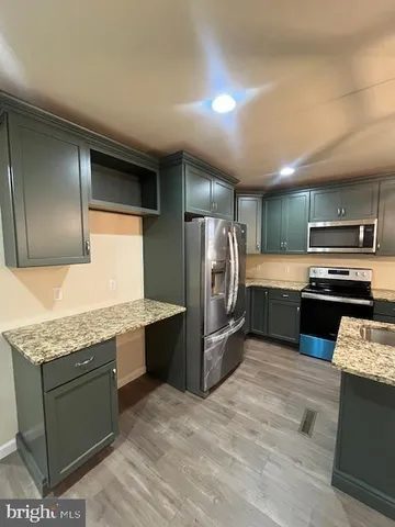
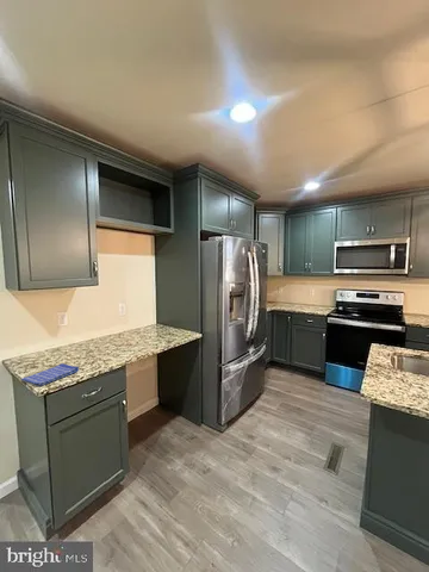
+ dish towel (51, 373)
